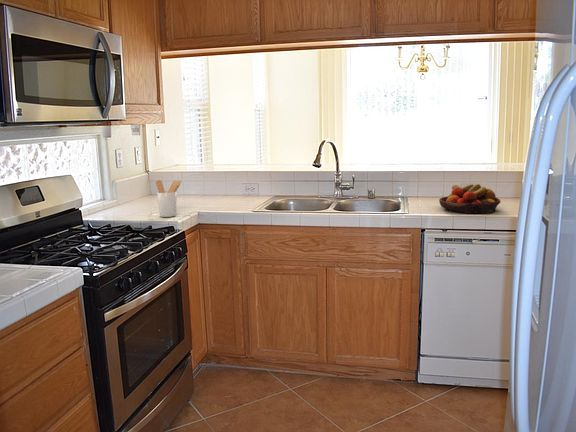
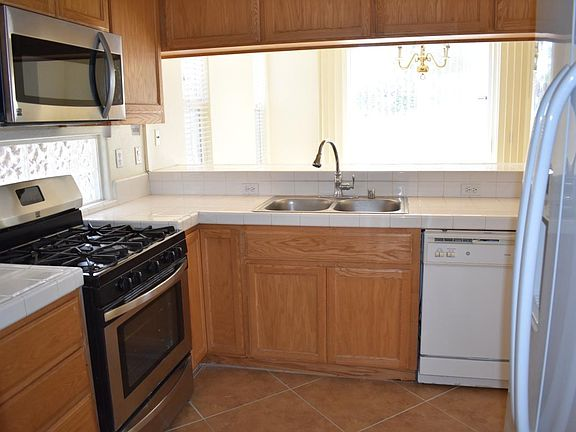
- utensil holder (170, 197)
- fruit bowl (468, 197)
